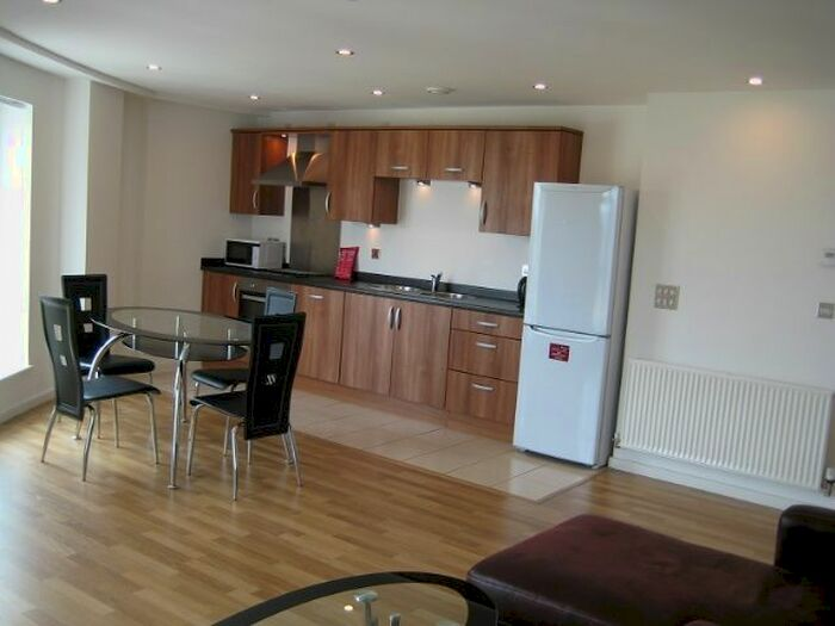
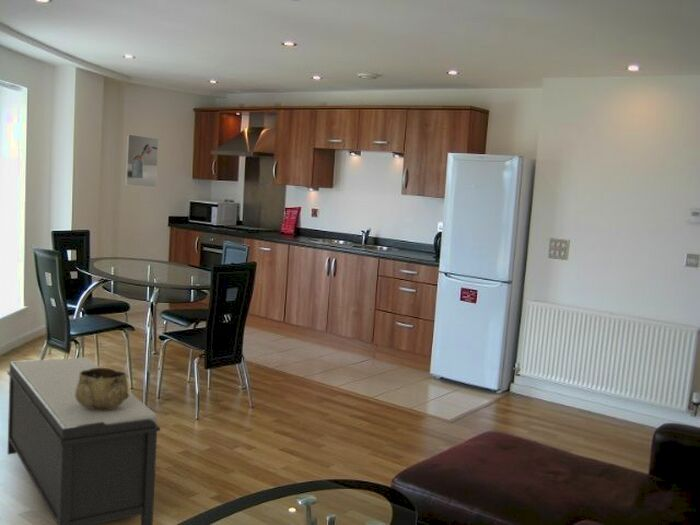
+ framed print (141, 161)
+ decorative bowl (101, 389)
+ bench (74, 437)
